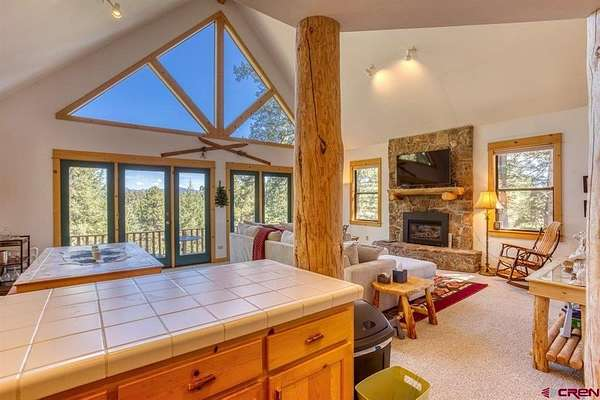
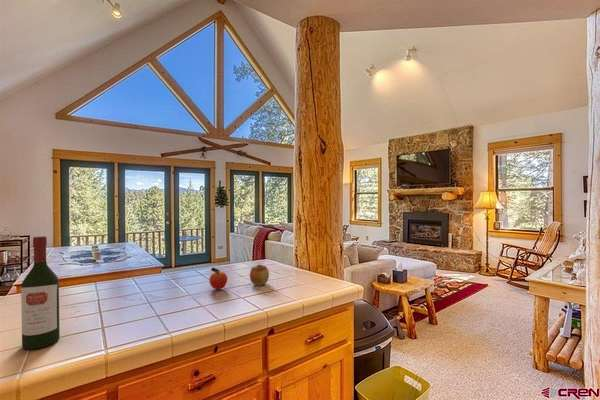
+ fruit (218, 278)
+ wine bottle (40, 289)
+ apple (259, 273)
